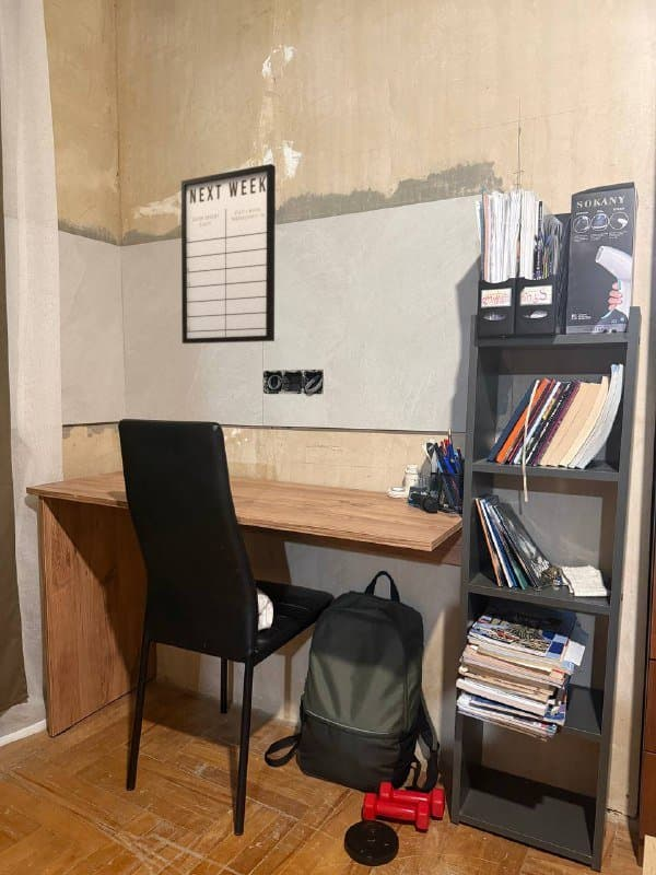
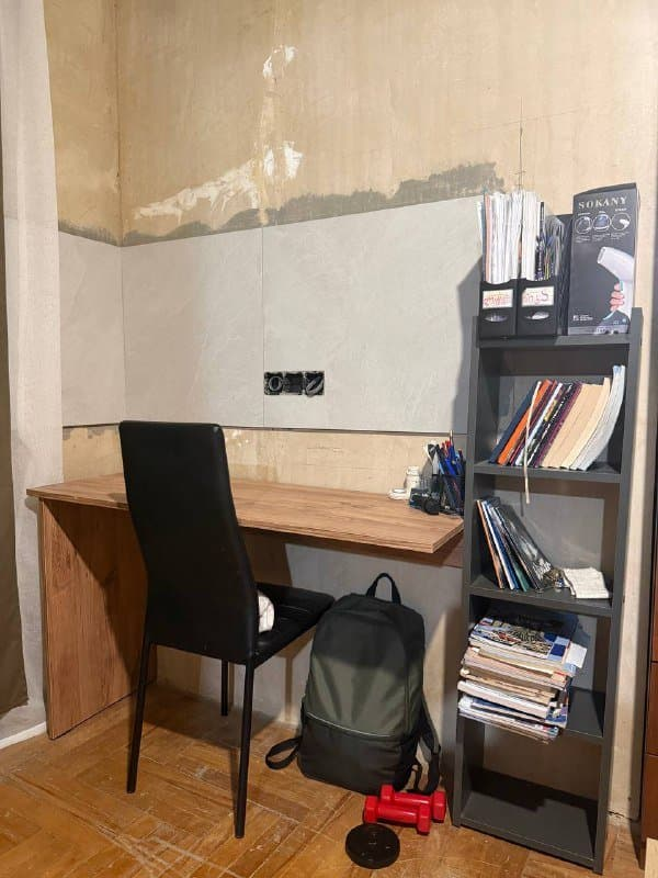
- writing board (226, 258)
